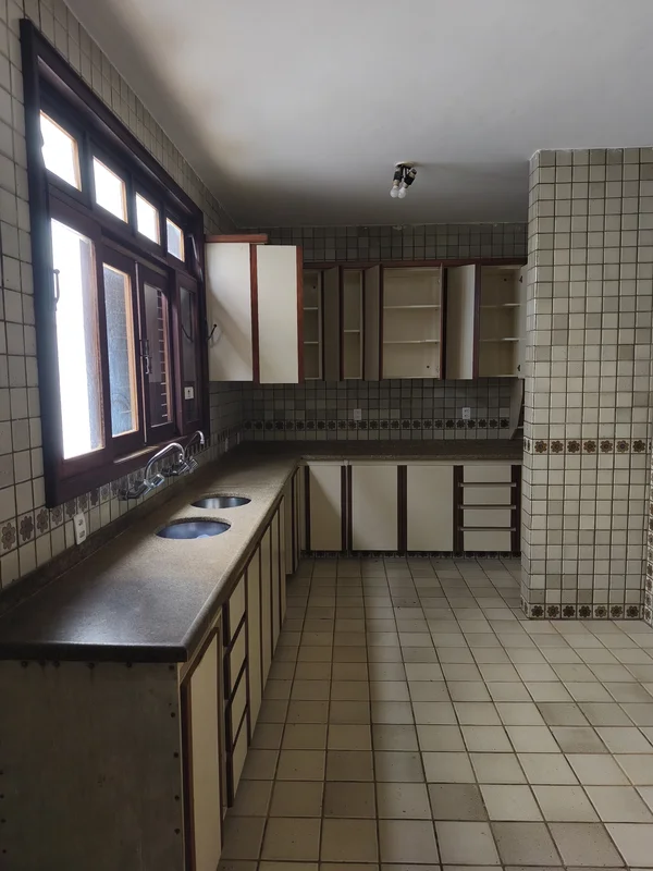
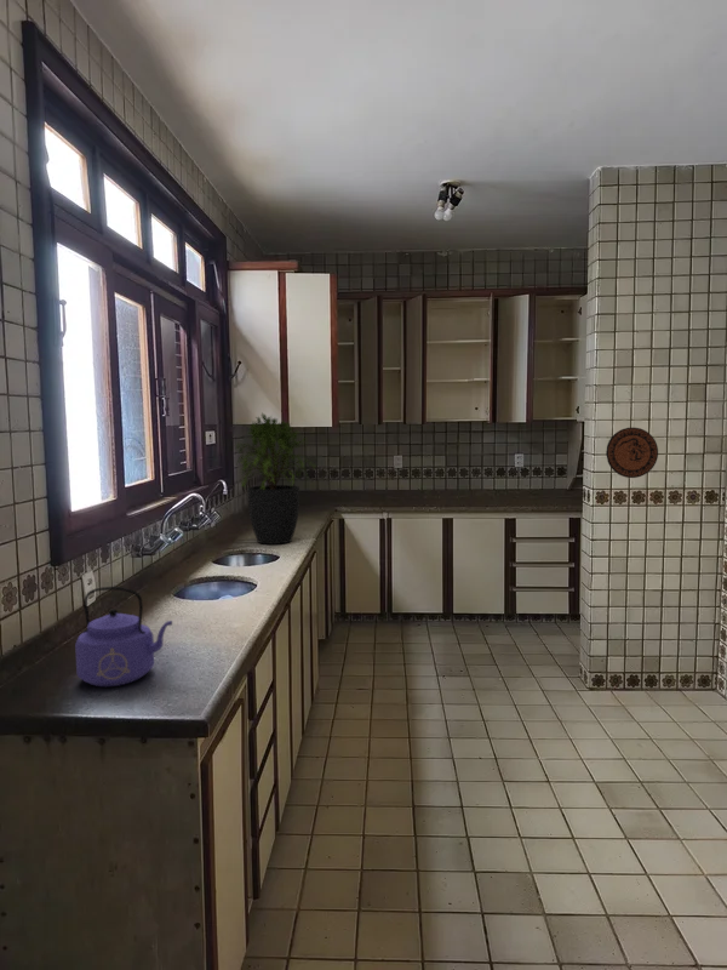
+ potted plant (273, 477)
+ kettle (125, 632)
+ decorative plate (631, 452)
